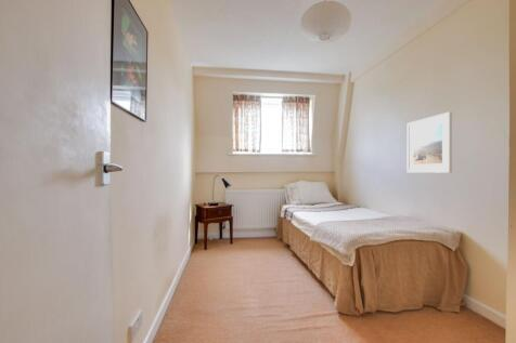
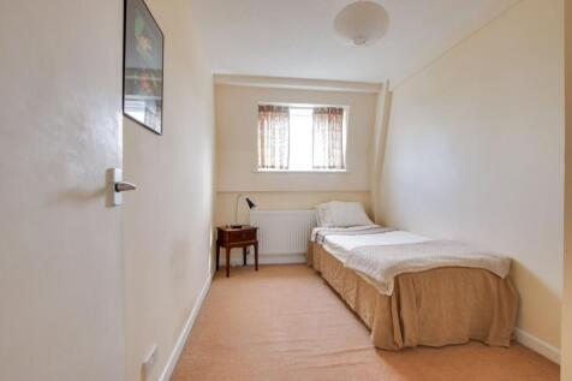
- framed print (427, 145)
